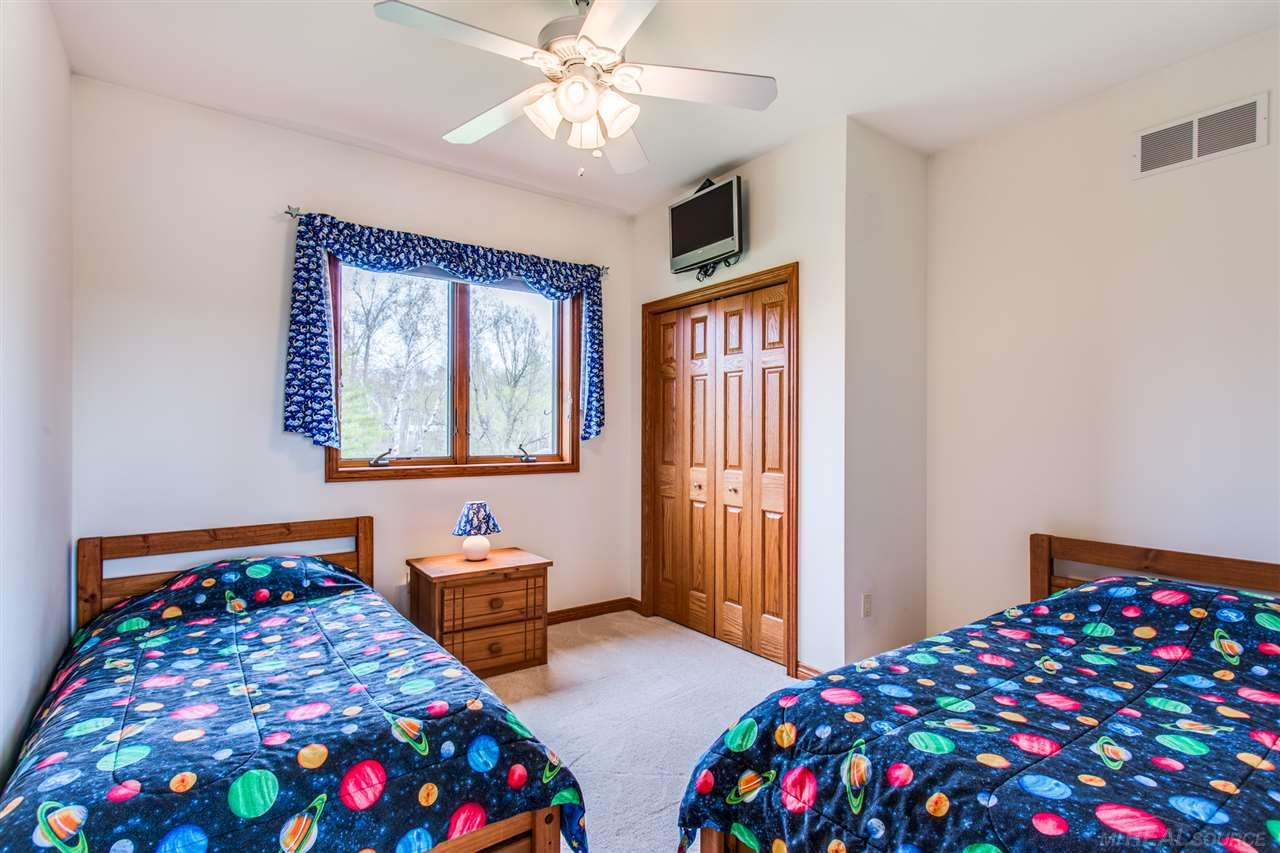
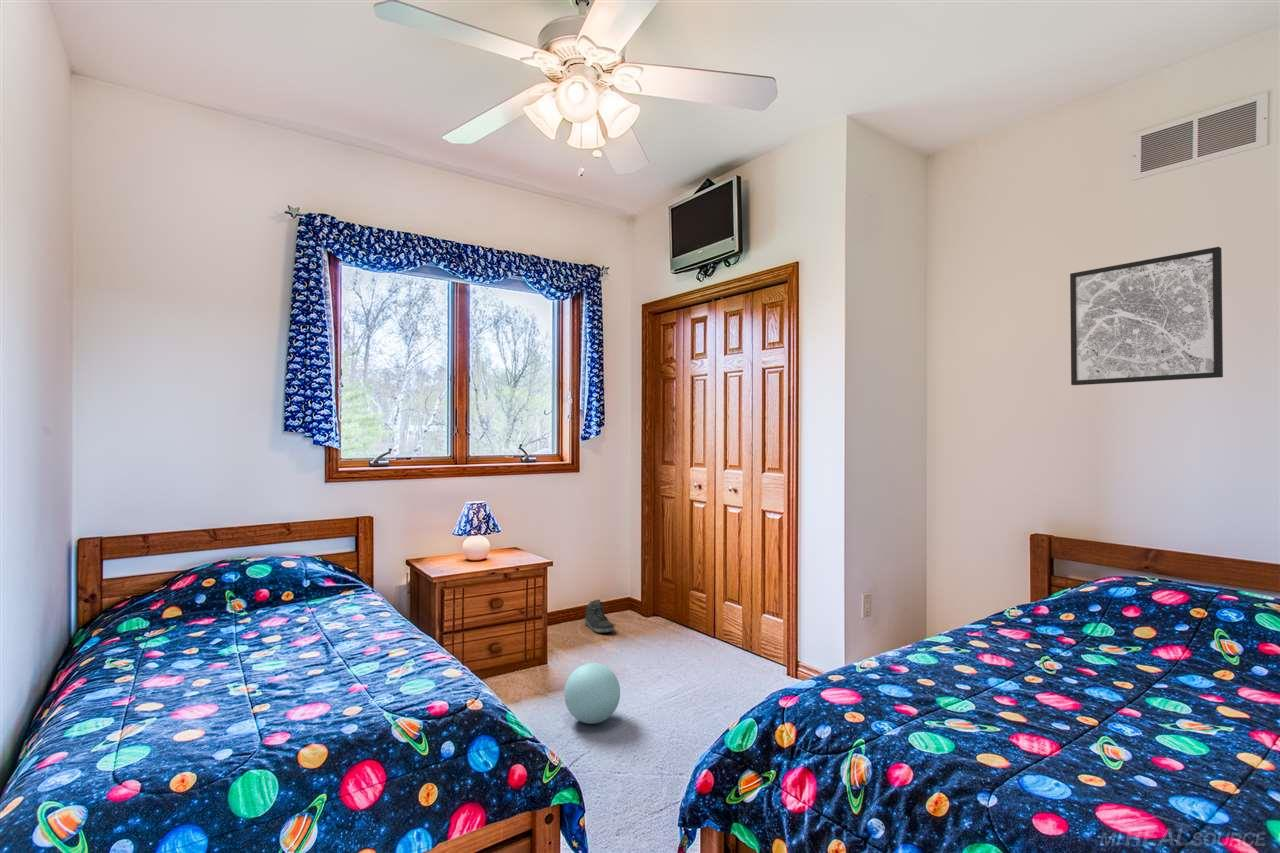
+ wall art (1140, 321)
+ sneaker (598, 615)
+ ball (592, 692)
